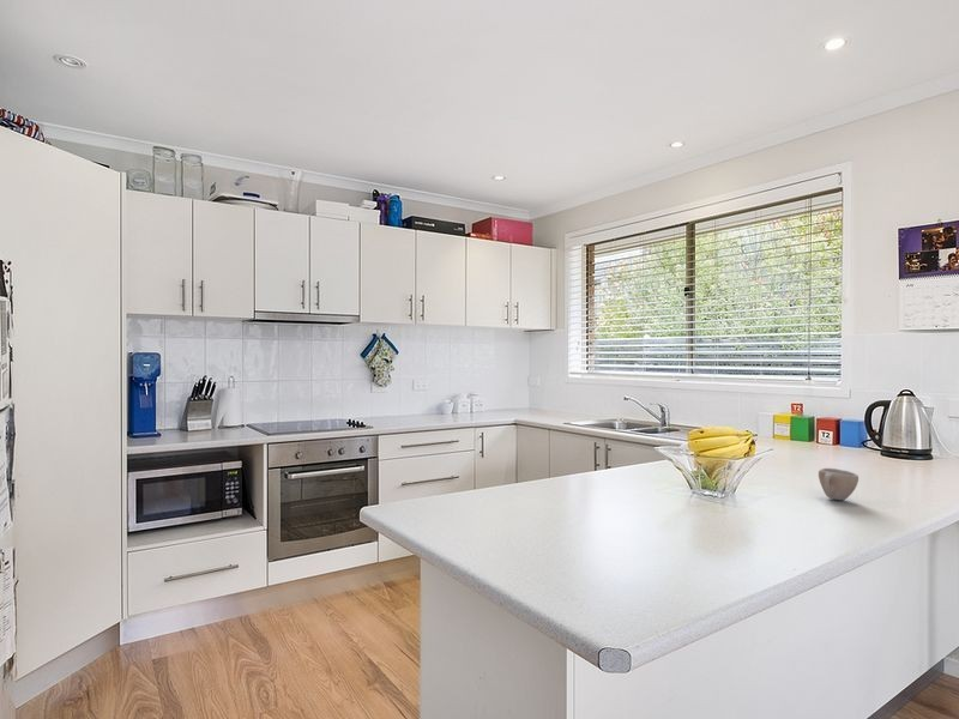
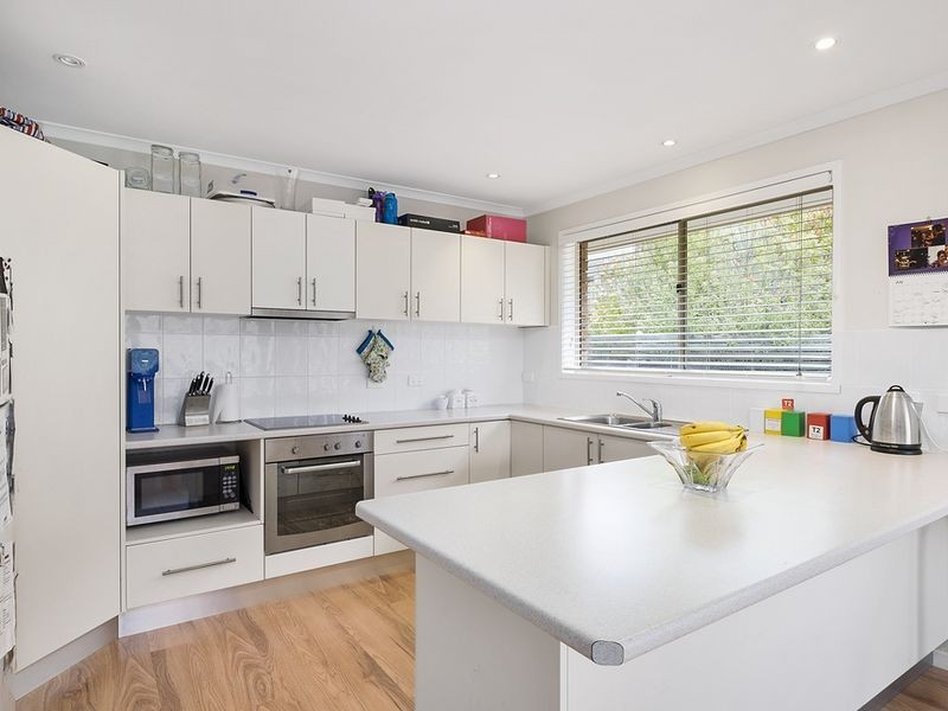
- cup (836, 485)
